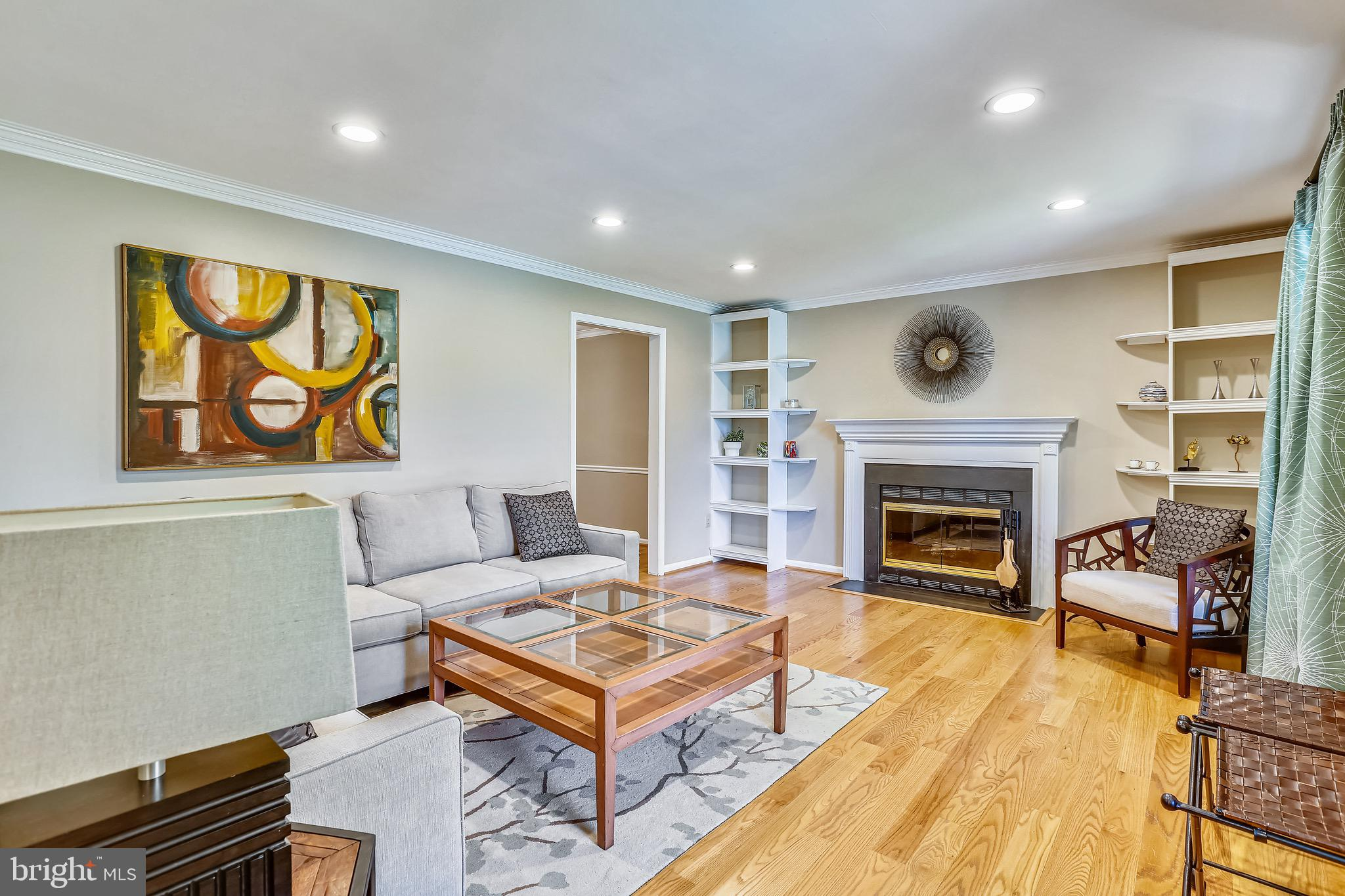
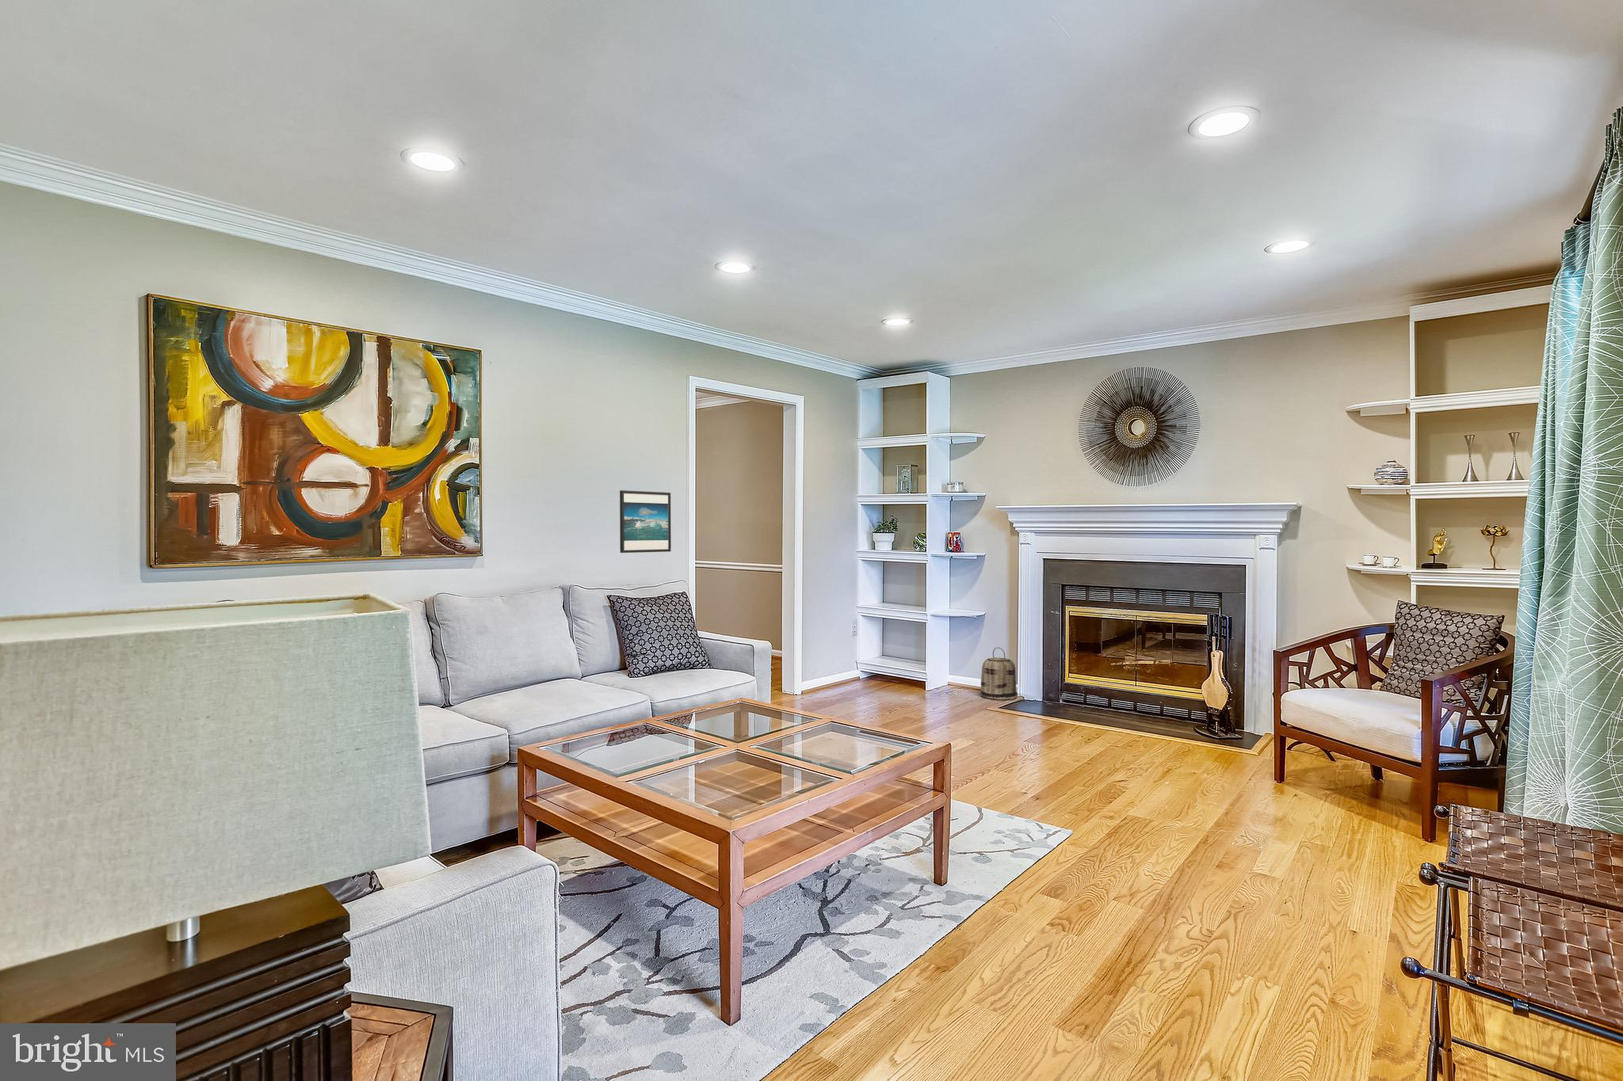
+ basket (998, 672)
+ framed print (646, 521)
